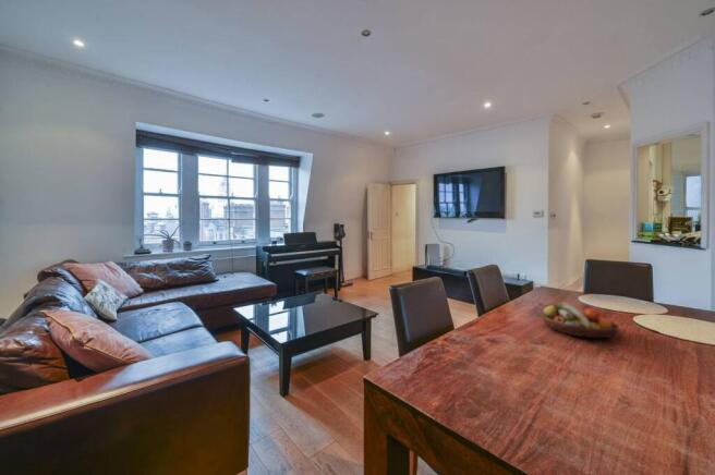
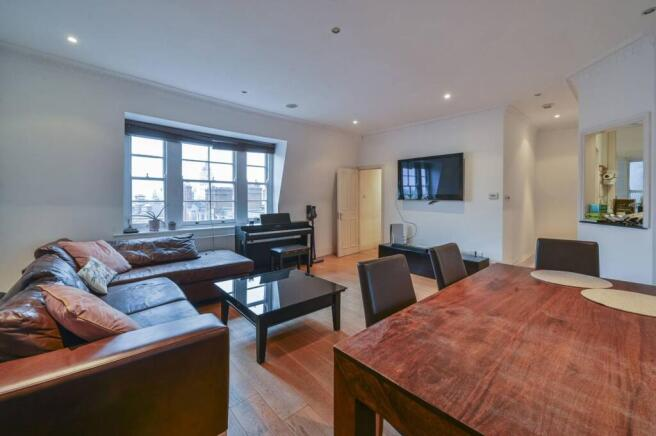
- fruit bowl (578, 317)
